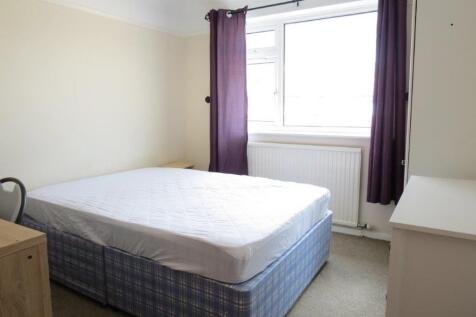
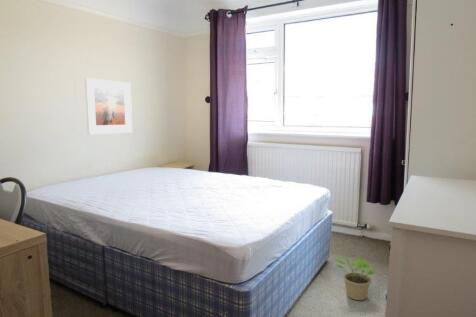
+ potted plant (355, 273)
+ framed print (110, 107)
